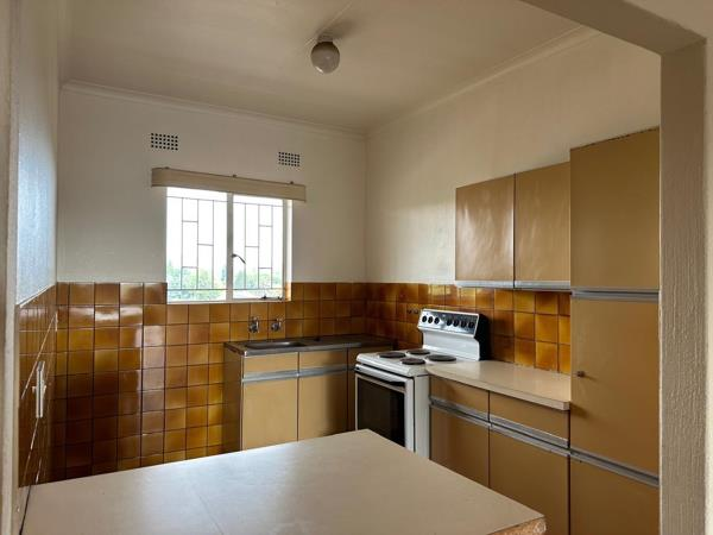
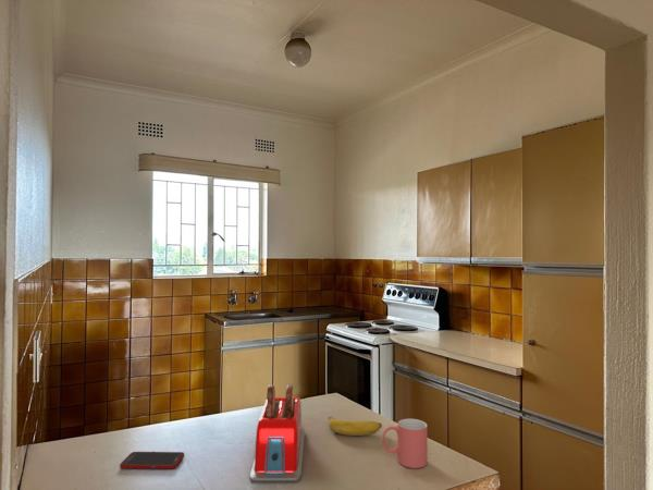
+ banana (354, 424)
+ mug (404, 442)
+ toaster (280, 419)
+ cell phone (152, 460)
